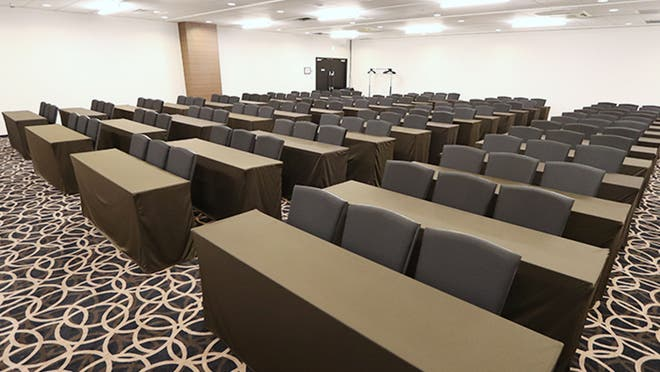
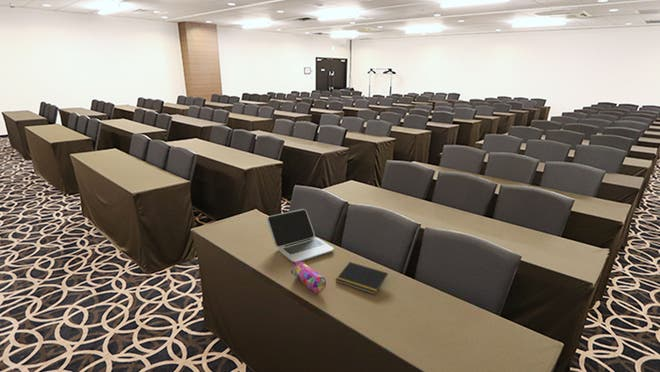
+ pencil case (308, 276)
+ laptop (300, 233)
+ notepad (361, 277)
